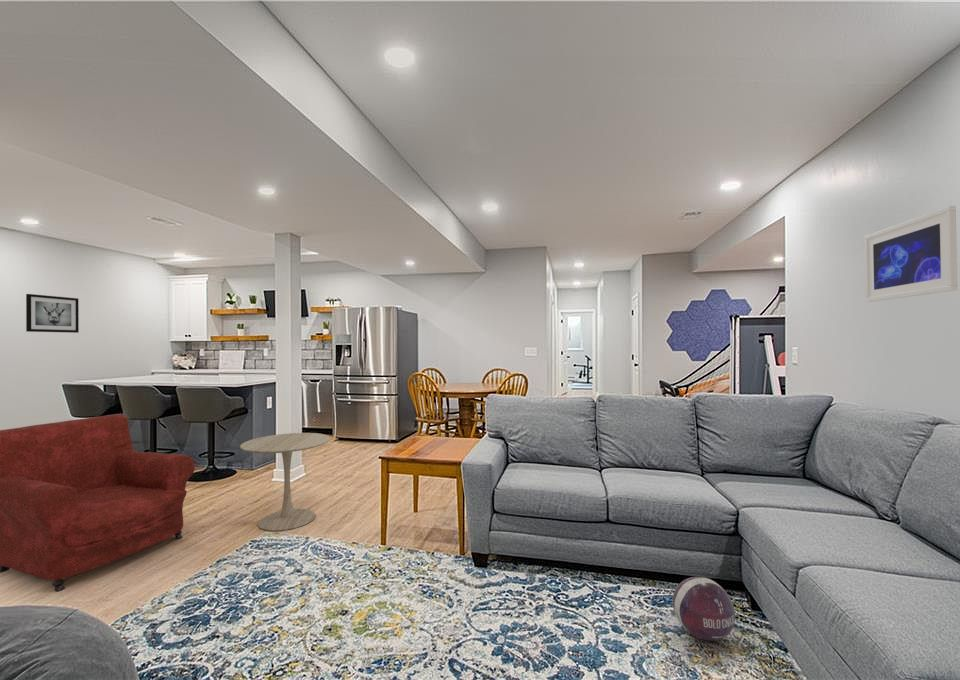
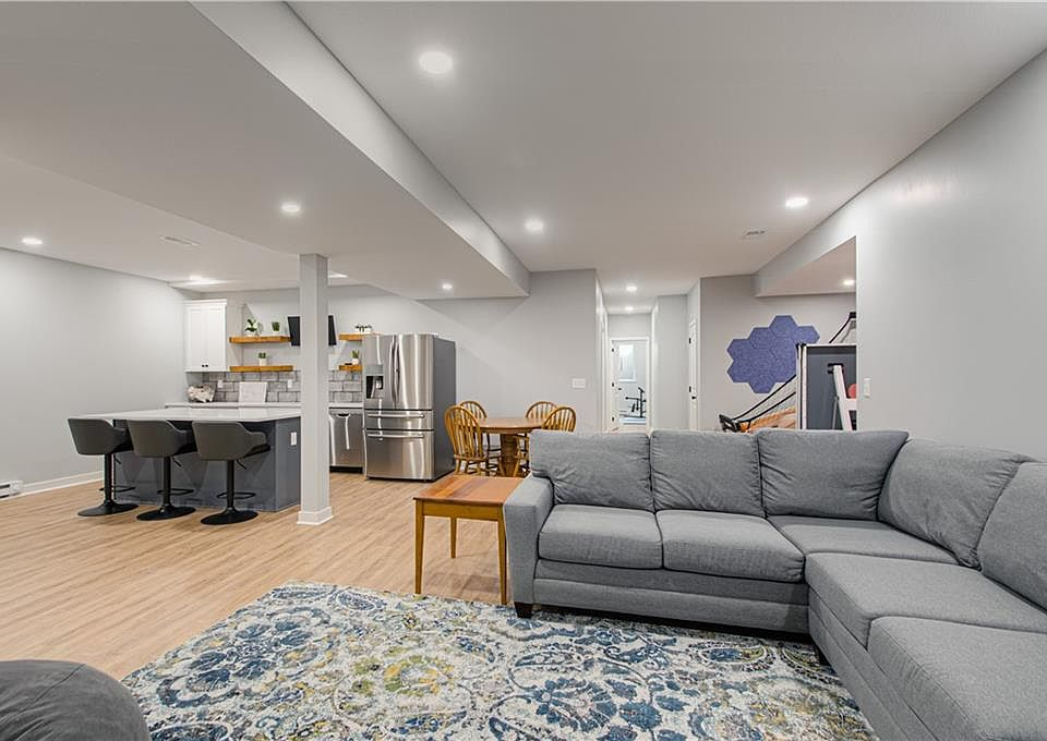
- armchair (94, 489)
- side table (287, 480)
- ball (703, 607)
- wall art (53, 314)
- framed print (904, 259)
